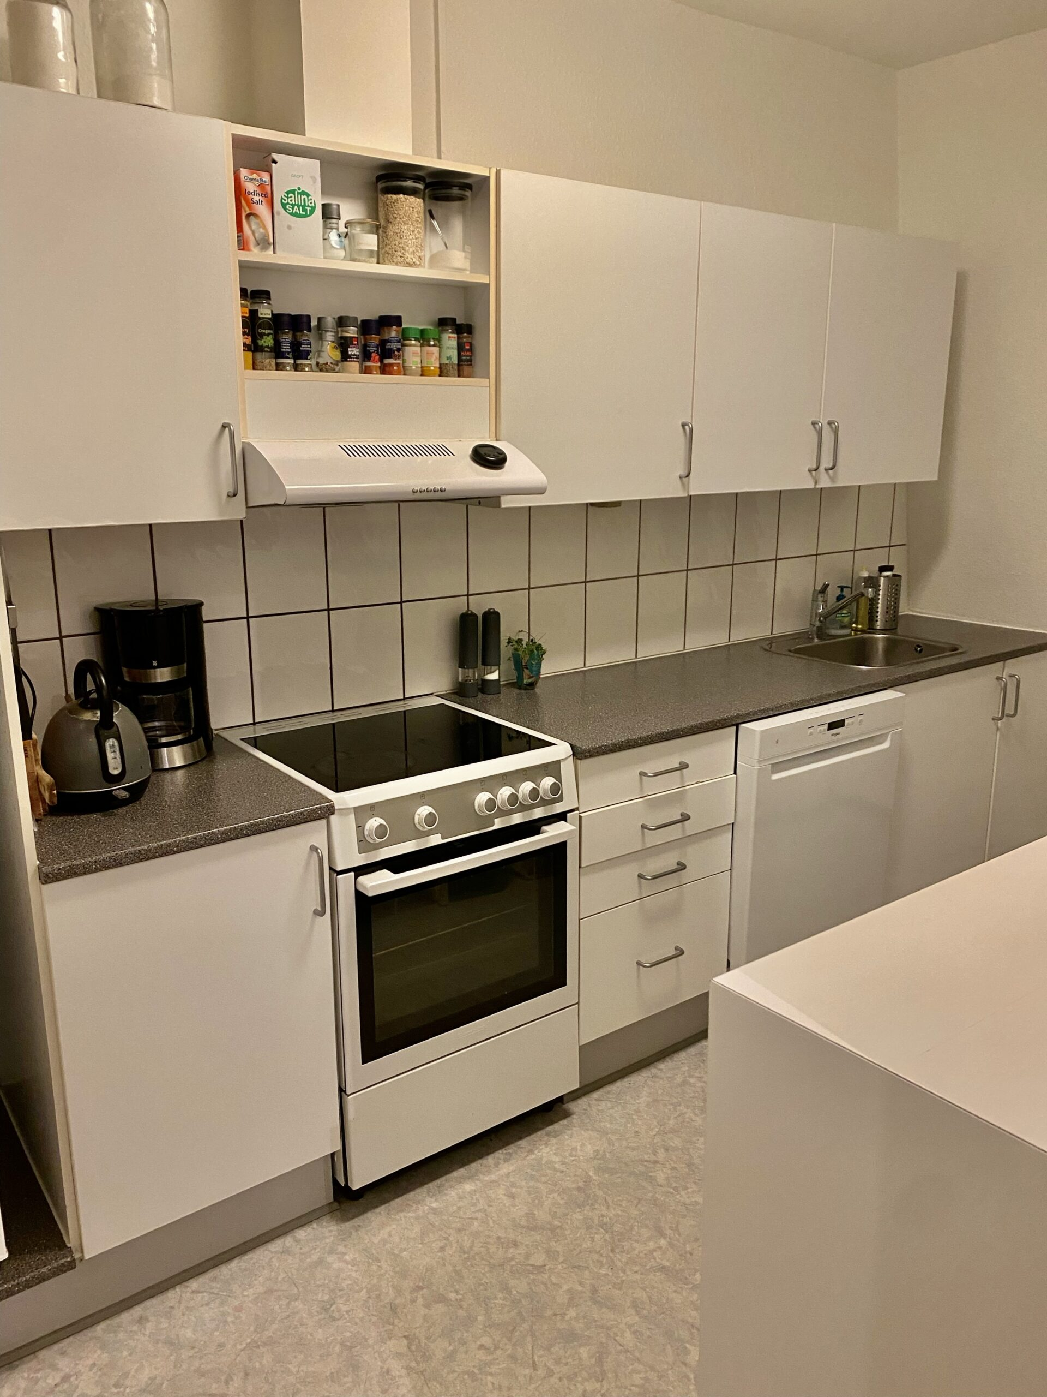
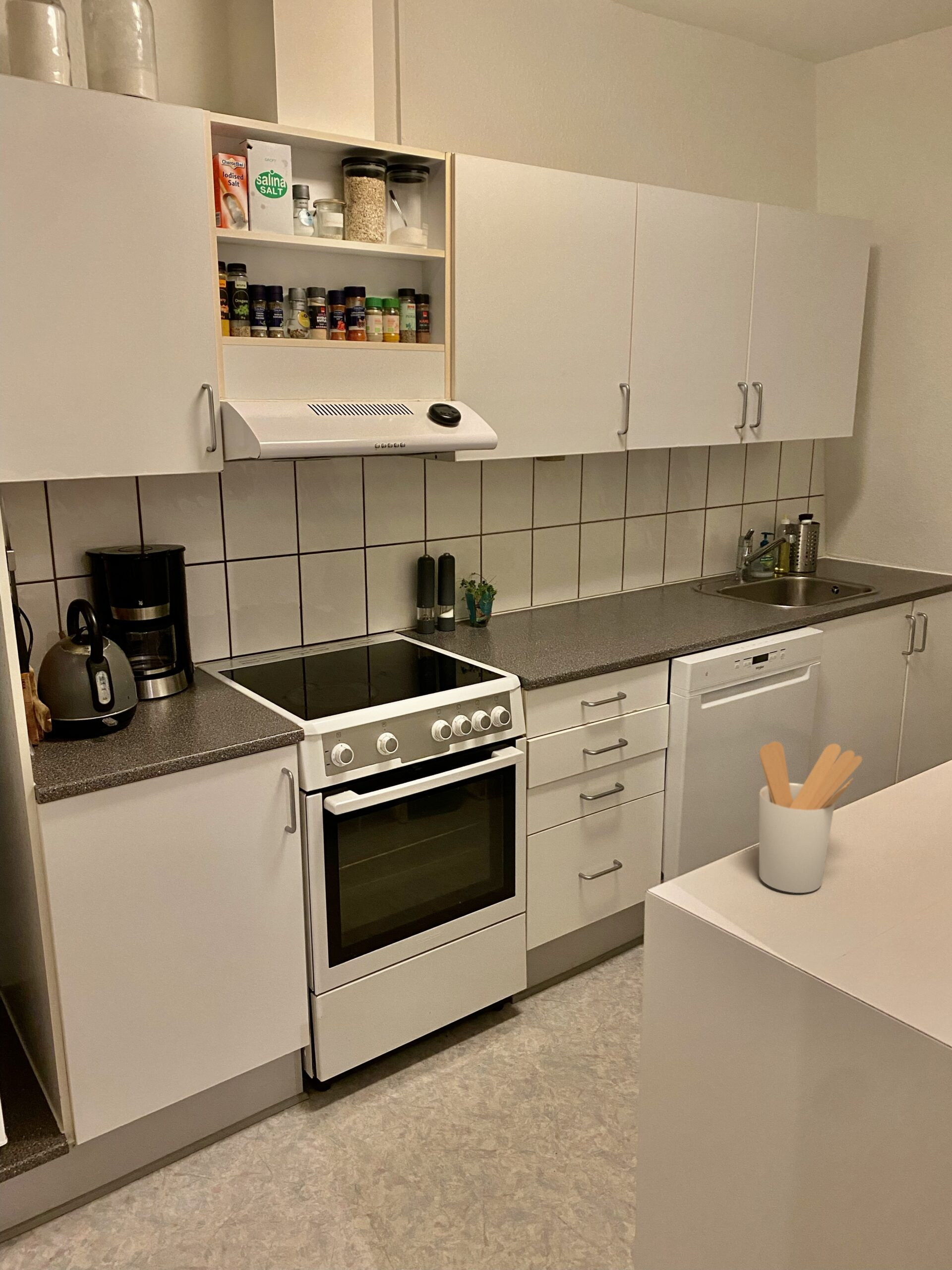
+ utensil holder (809, 814)
